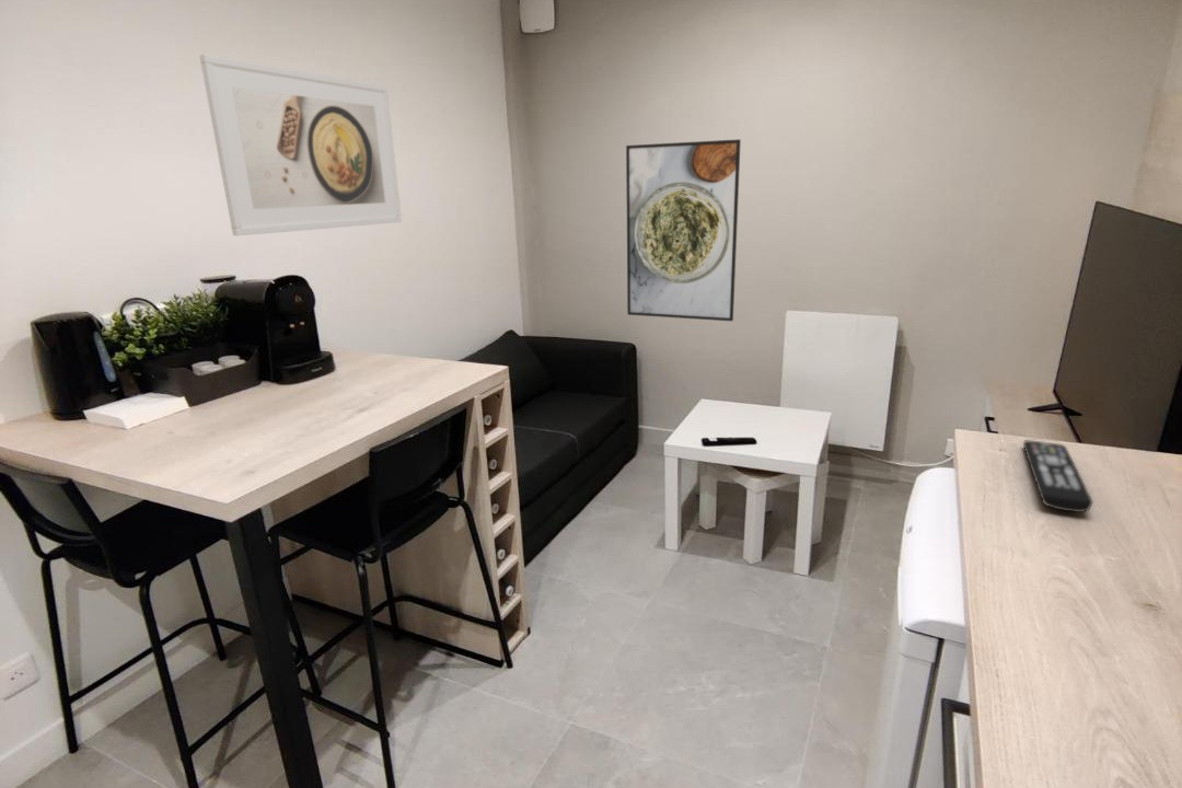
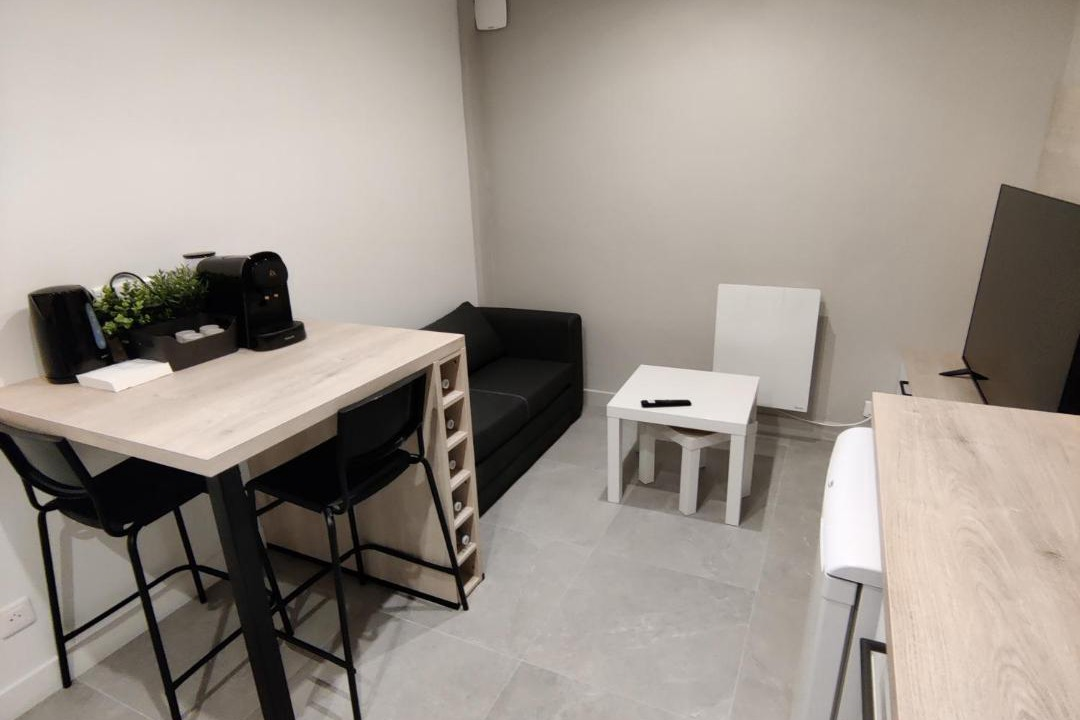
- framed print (680, 233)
- remote control (1053, 473)
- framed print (317, 152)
